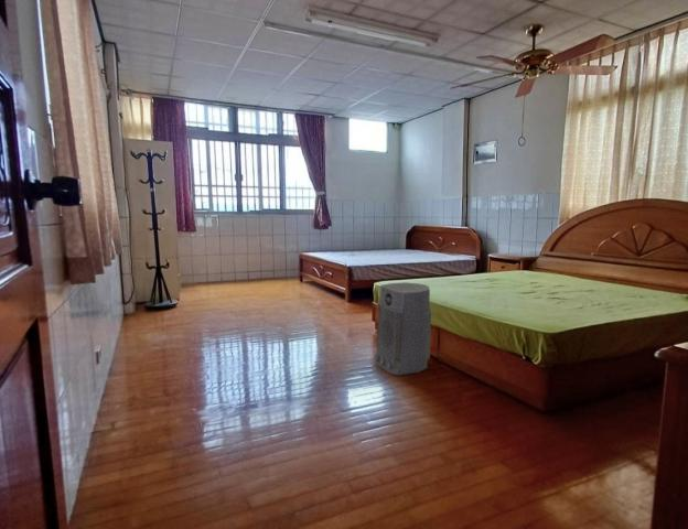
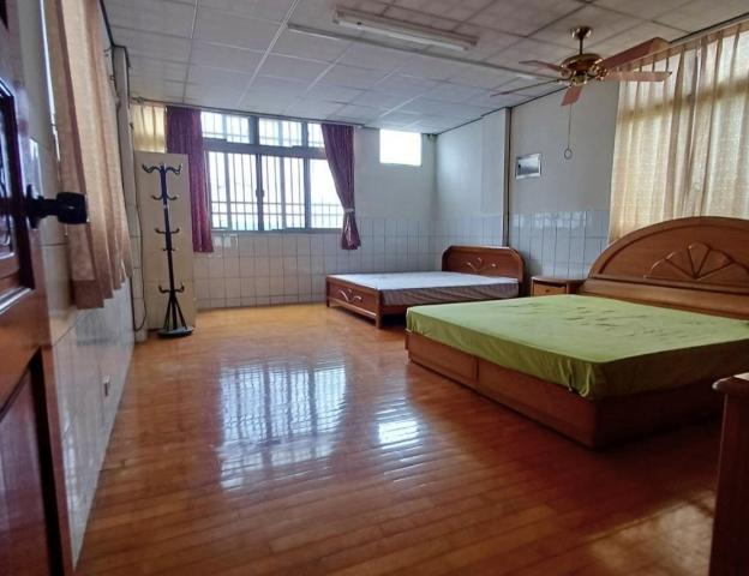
- air purifier (405, 325)
